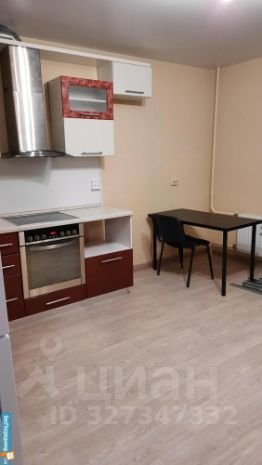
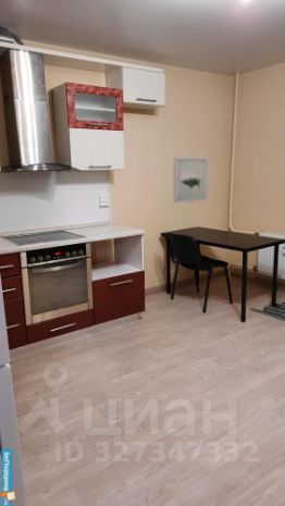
+ wall art (190, 180)
